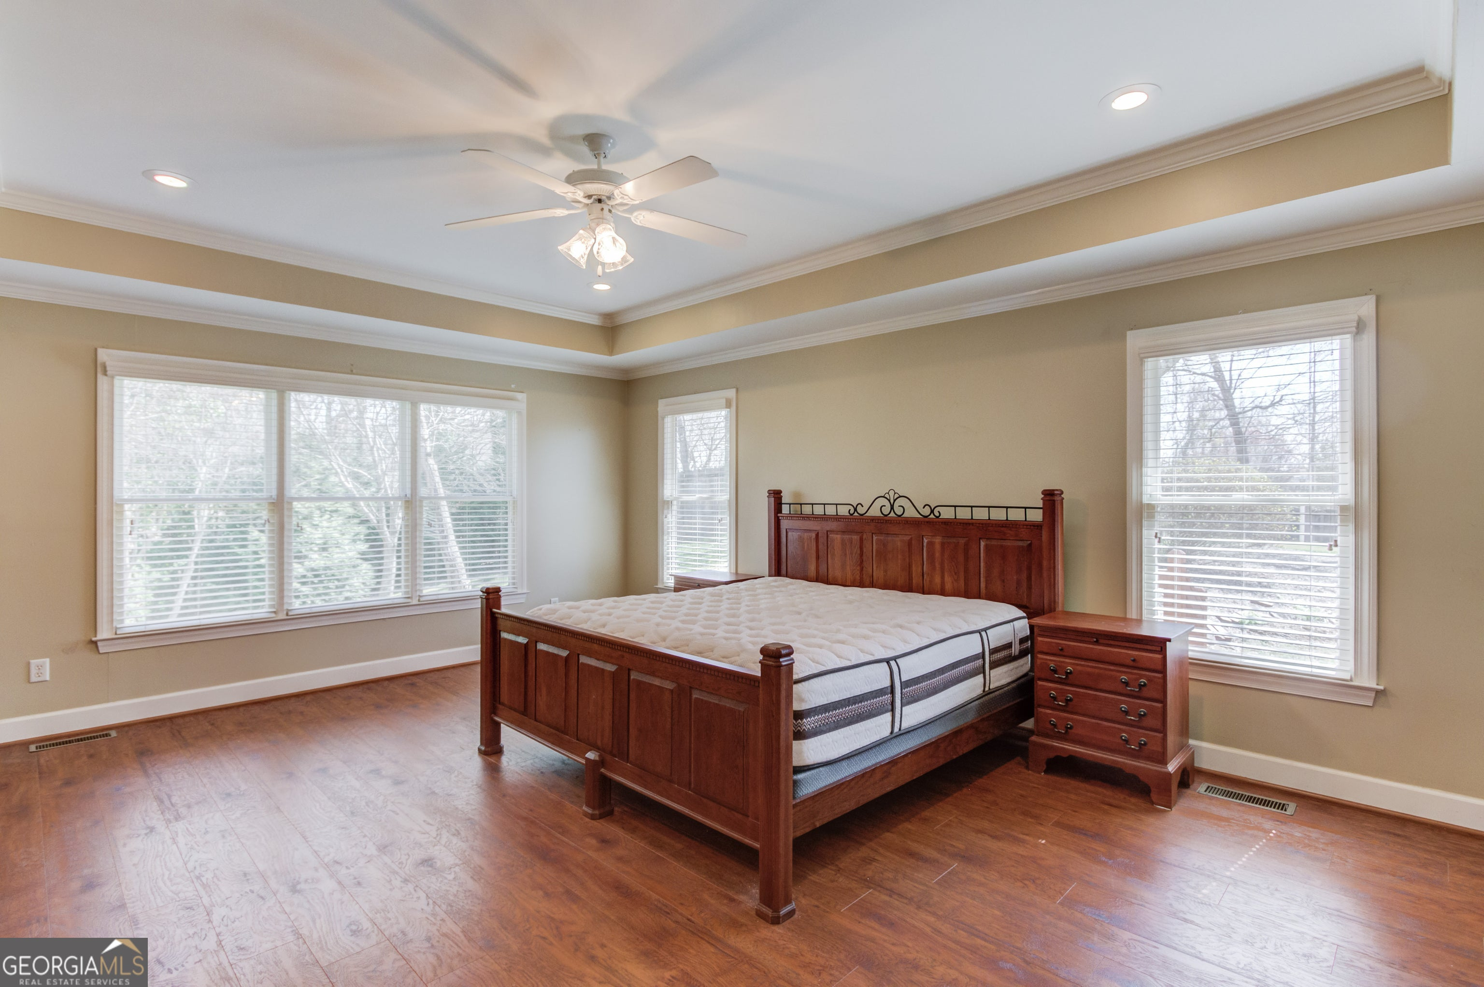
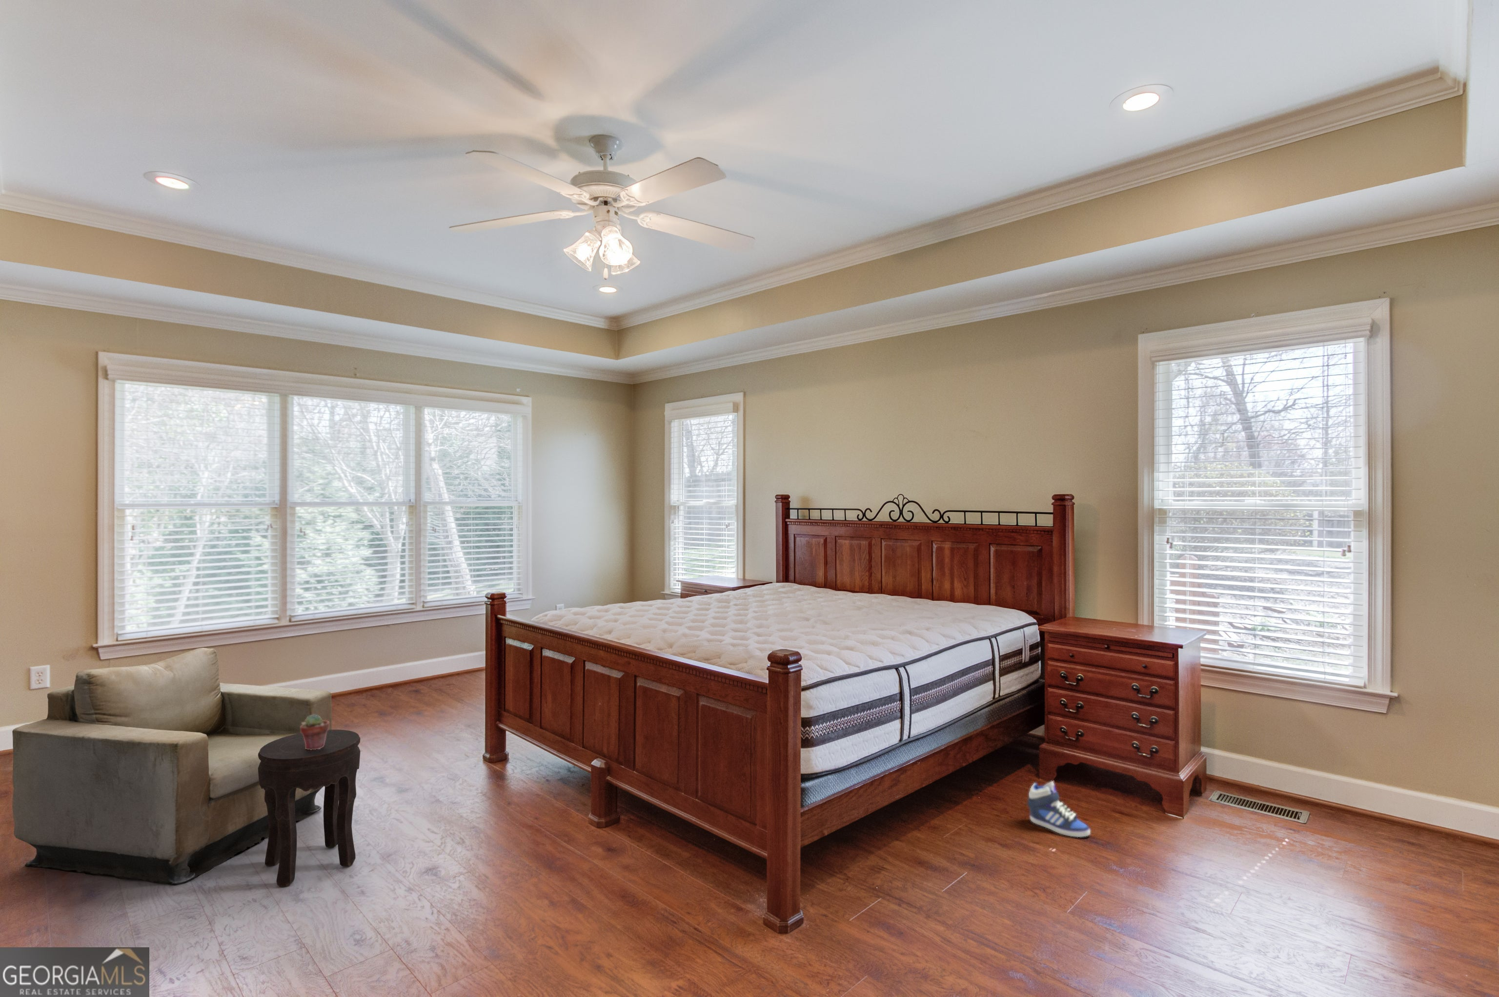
+ sneaker (1058, 806)
+ potted succulent (315, 730)
+ armchair (156, 753)
+ side table (323, 803)
